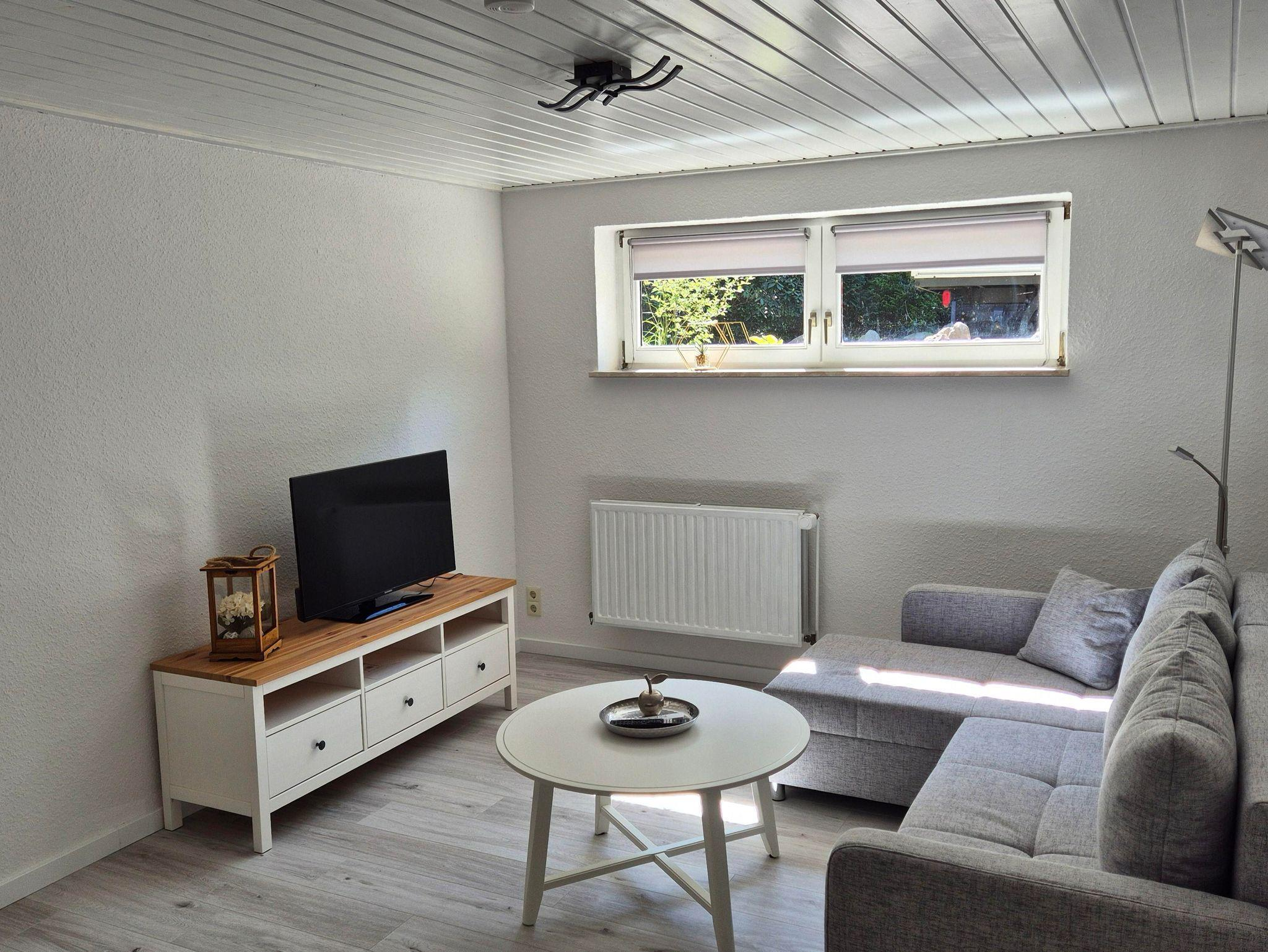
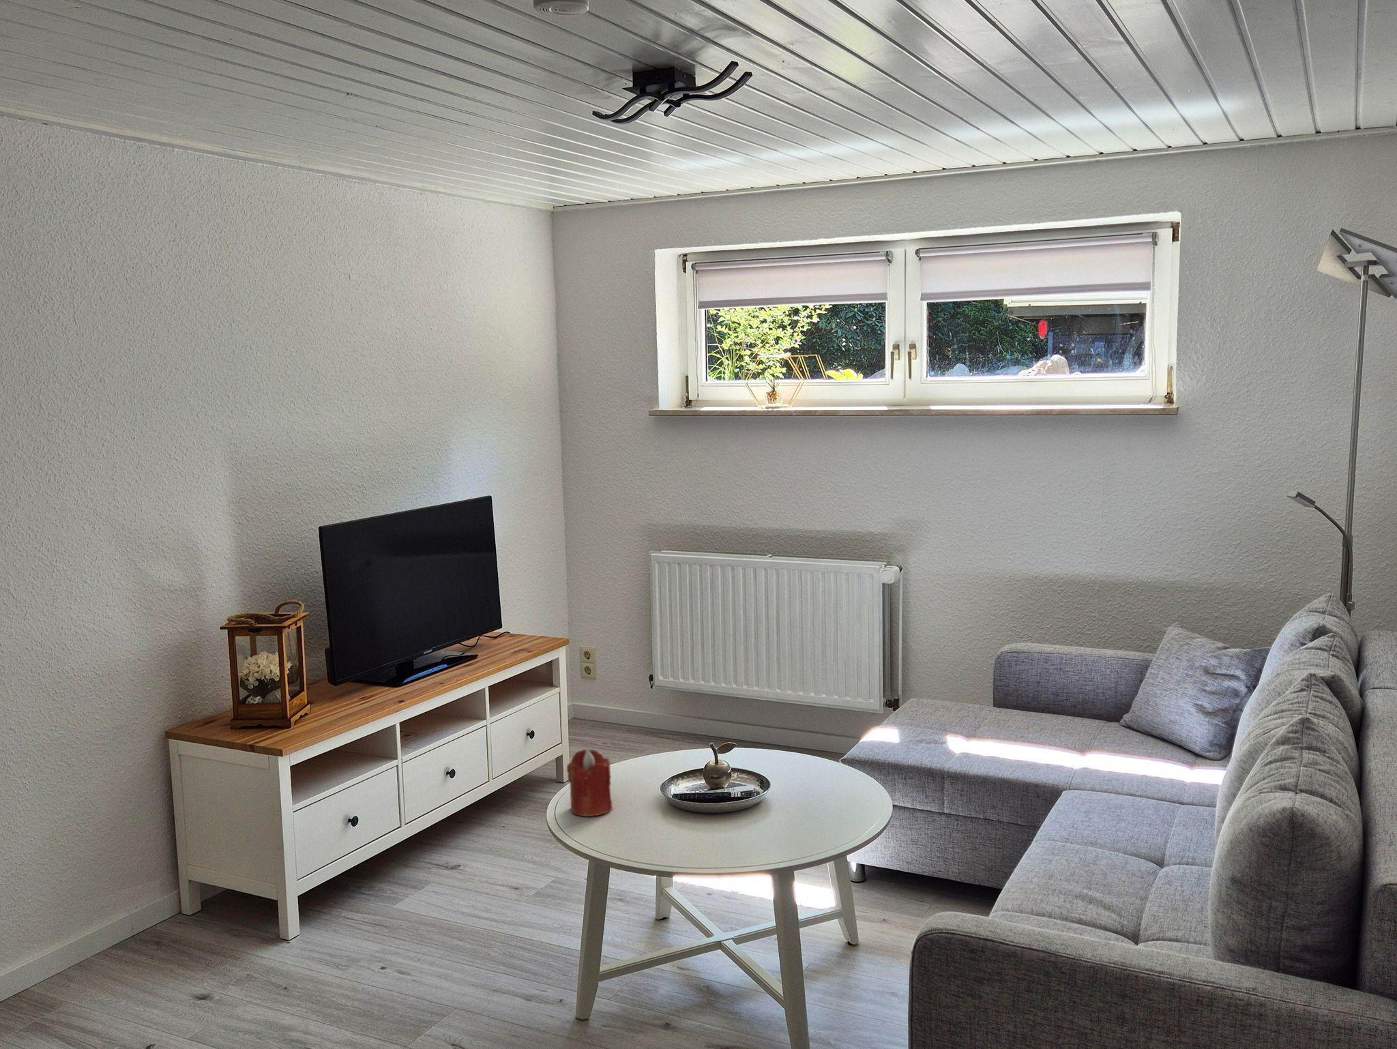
+ candle (589, 780)
